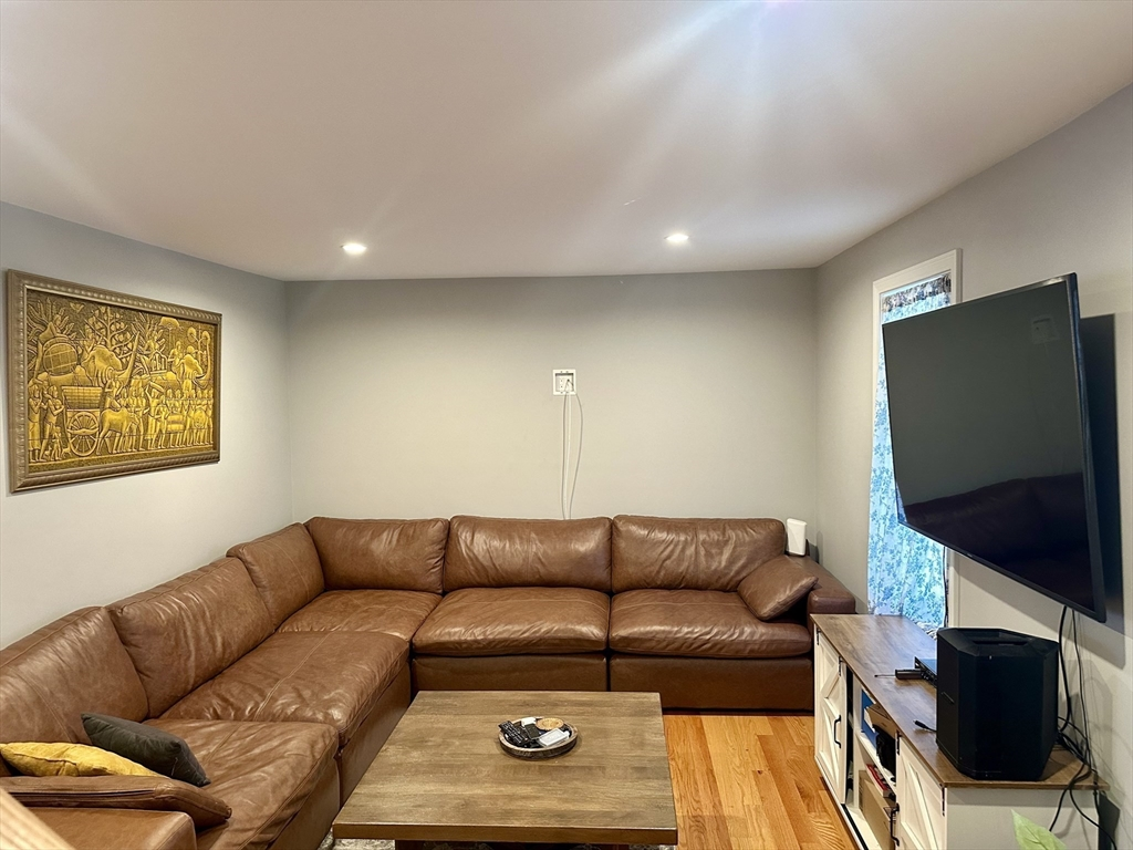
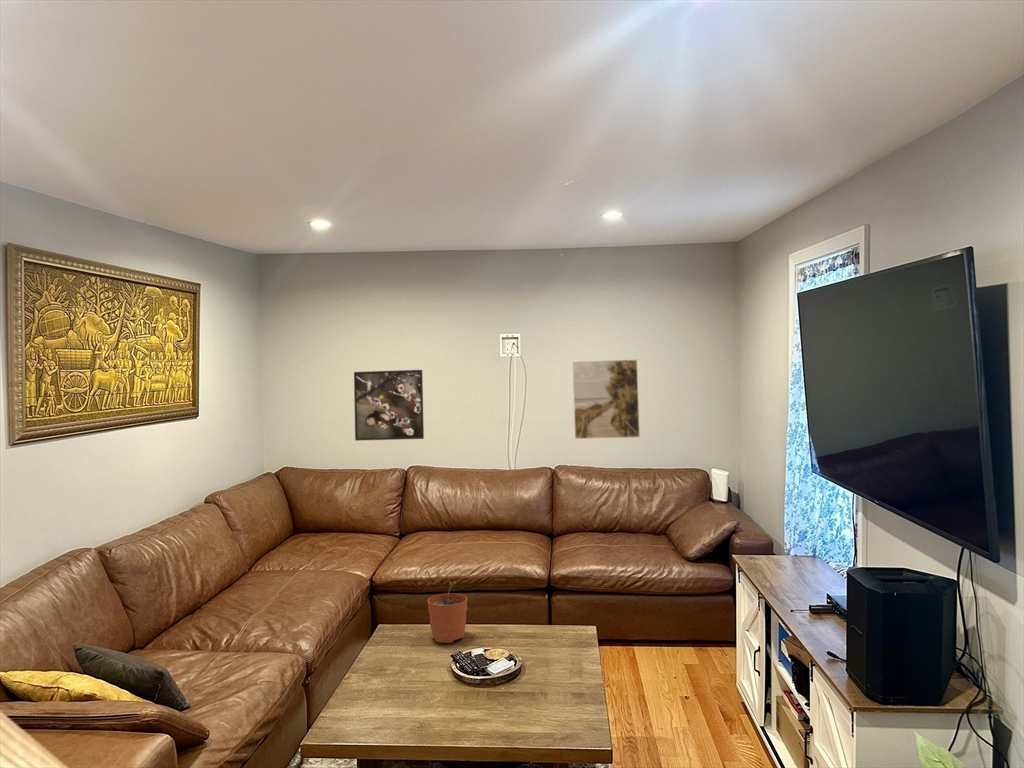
+ plant pot (447, 608)
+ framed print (605, 399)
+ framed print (388, 405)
